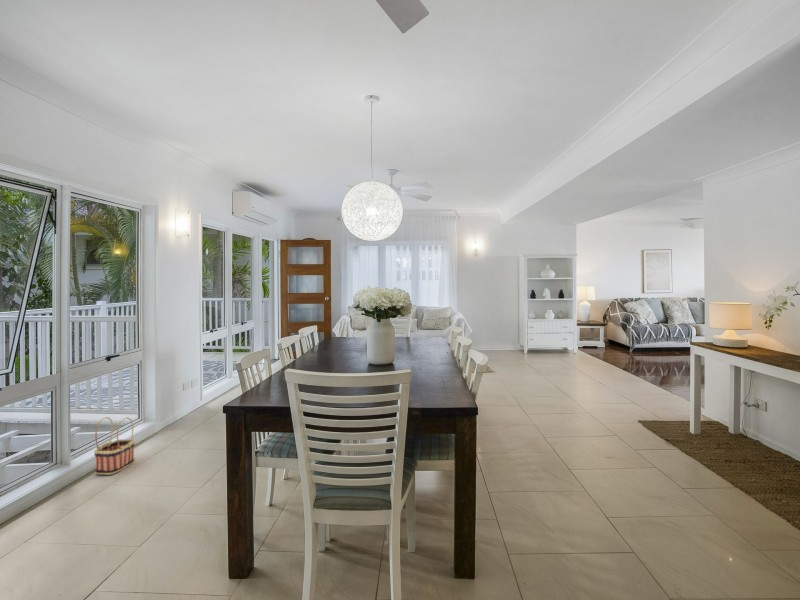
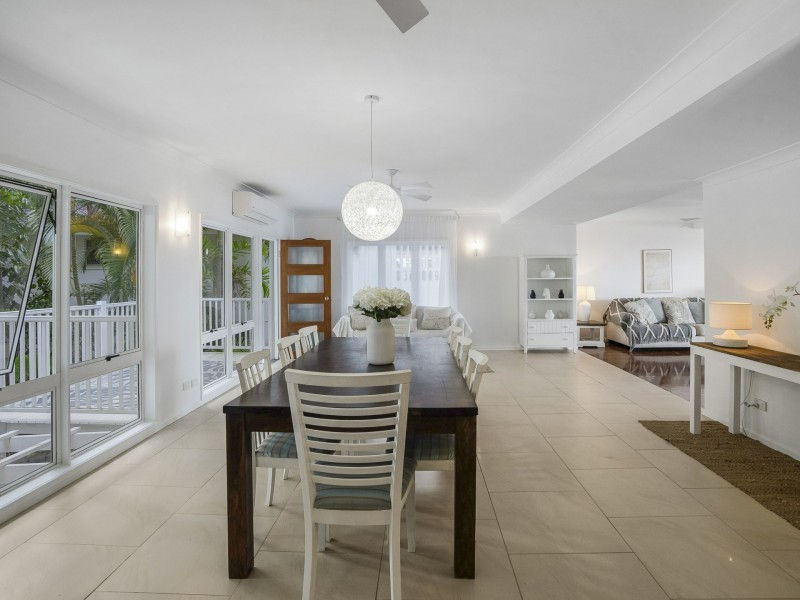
- basket (115, 442)
